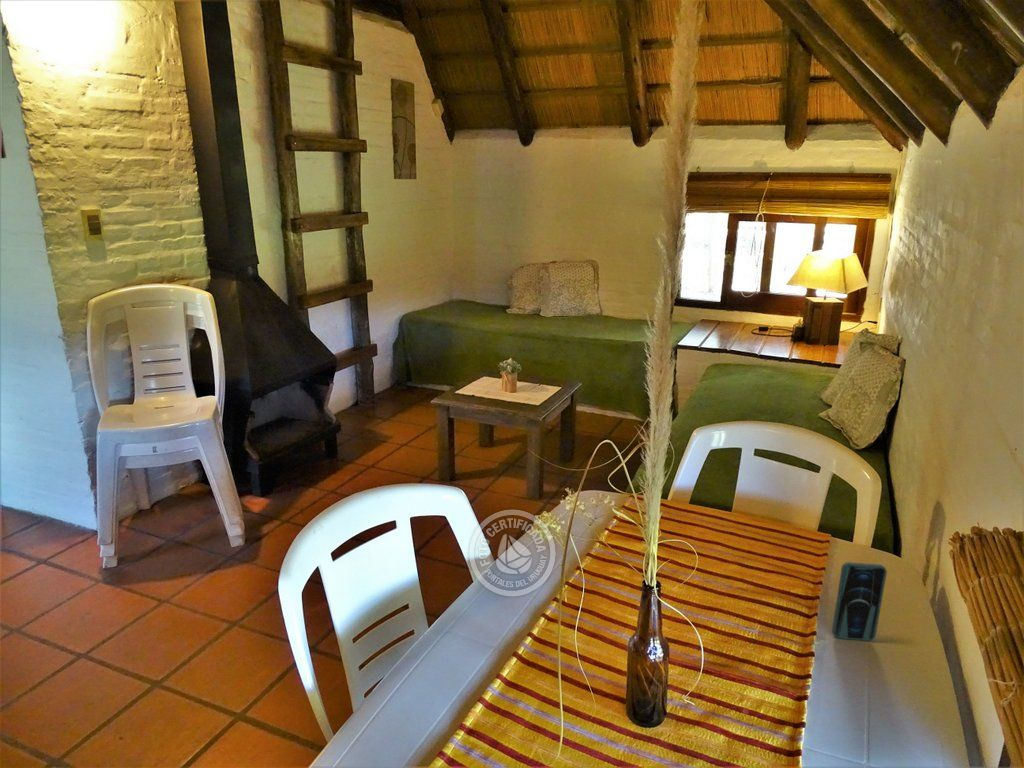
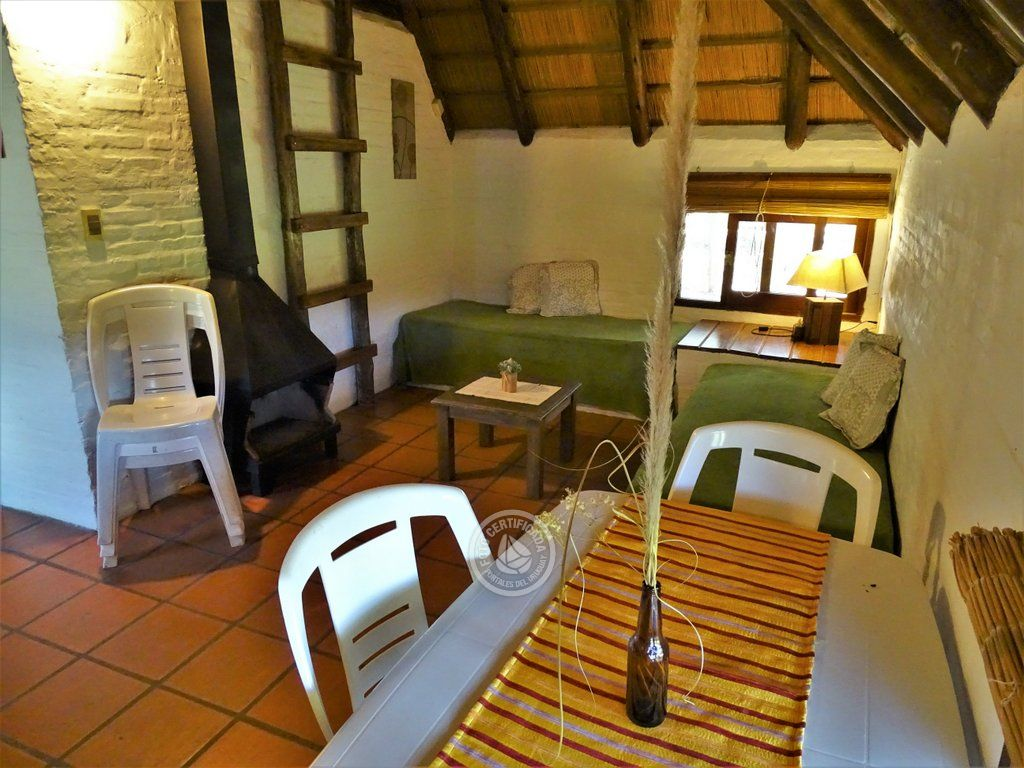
- smartphone (858, 601)
